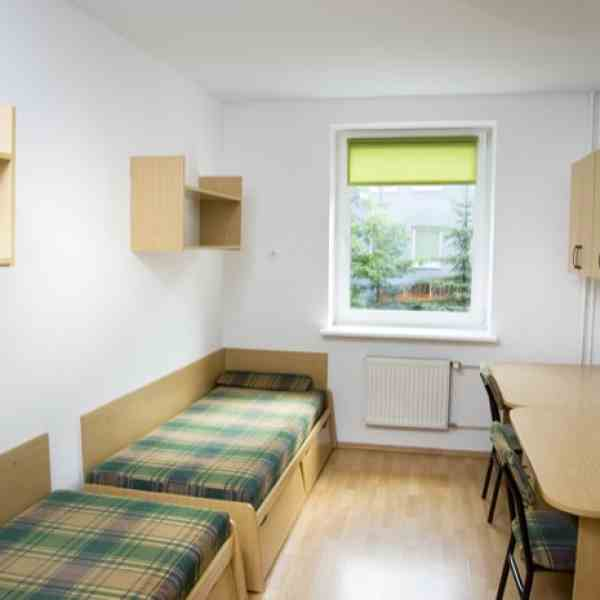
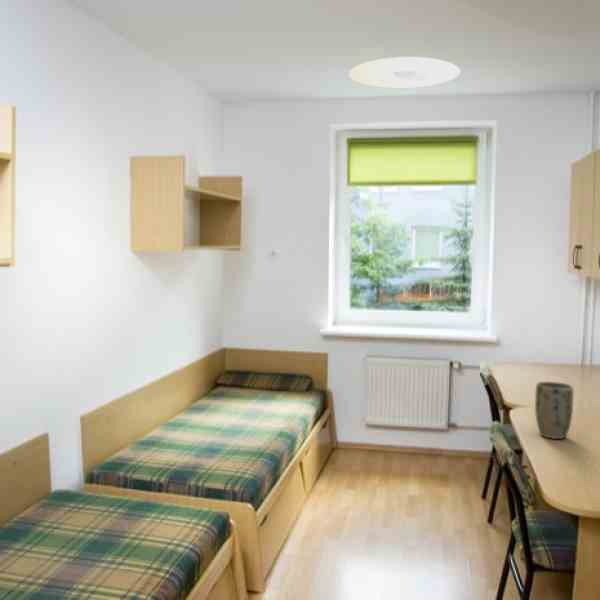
+ plant pot (553, 410)
+ ceiling light (404, 68)
